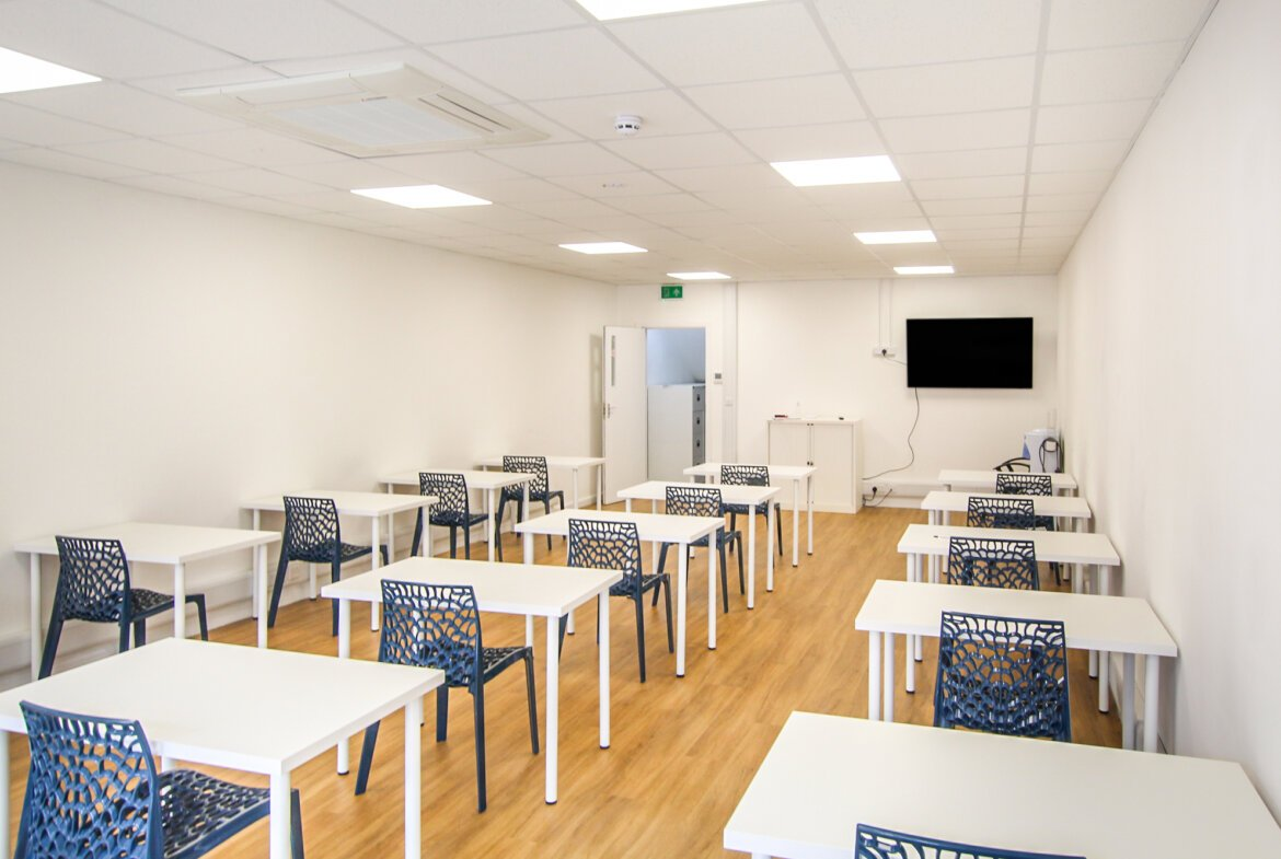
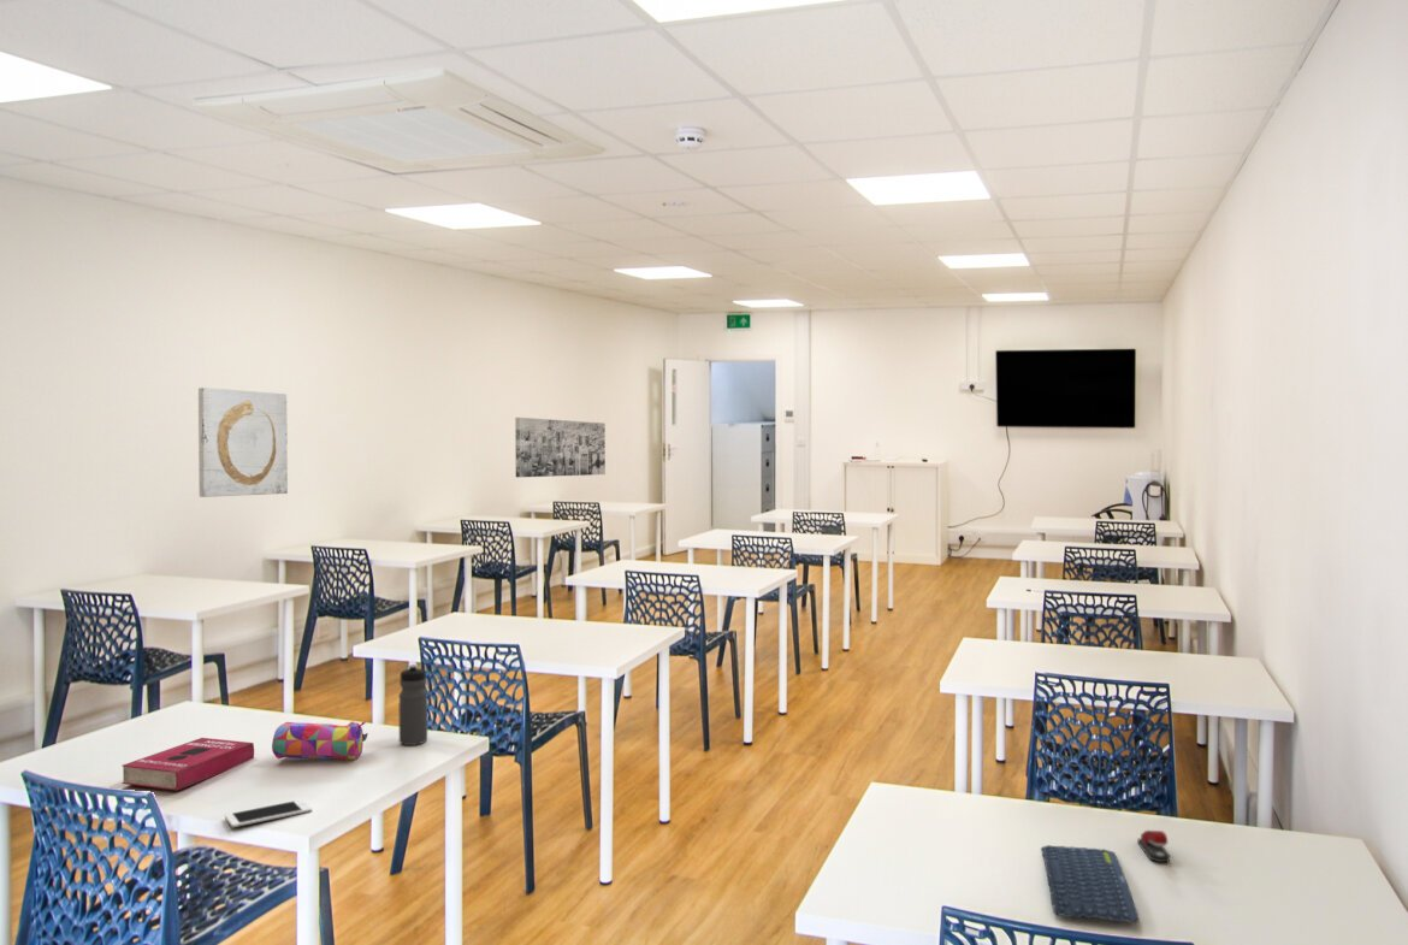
+ water bottle (413, 703)
+ wall art (563, 448)
+ cell phone (268, 813)
+ keyboard (1085, 878)
+ pencil case (320, 739)
+ stapler (1154, 840)
+ wall art (244, 443)
+ book (190, 762)
